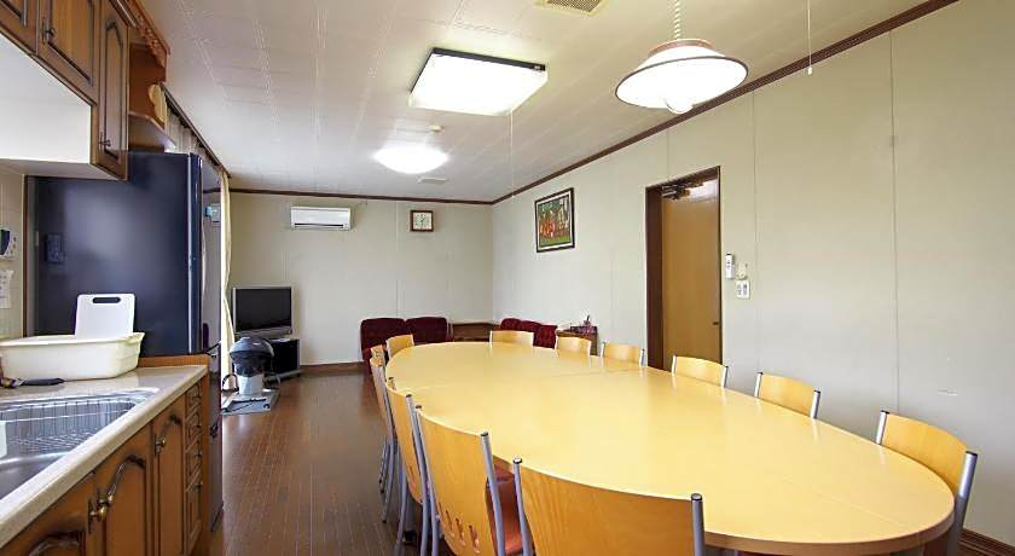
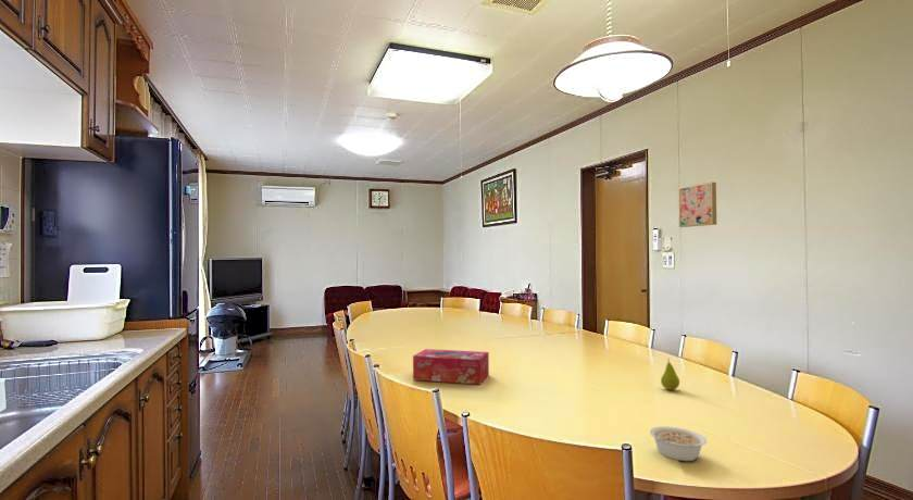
+ wall art (697, 205)
+ legume (679, 443)
+ fruit (670, 373)
+ tissue box (451, 365)
